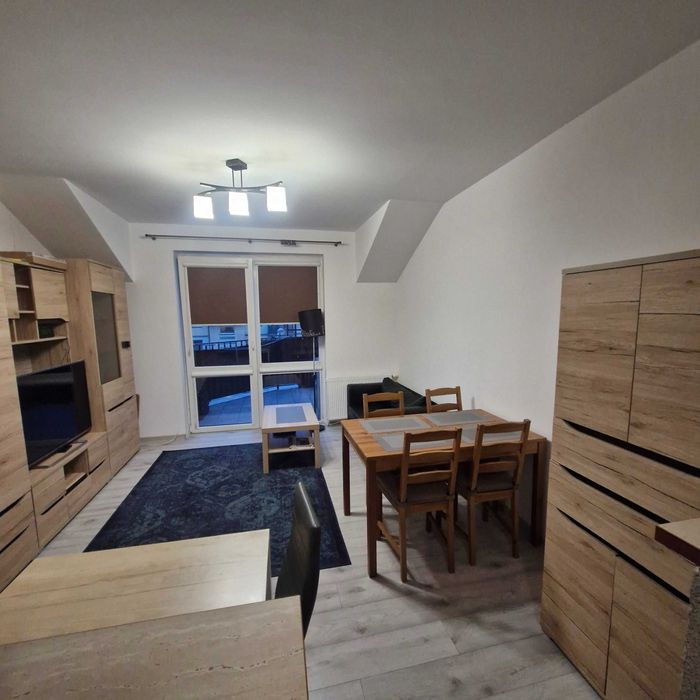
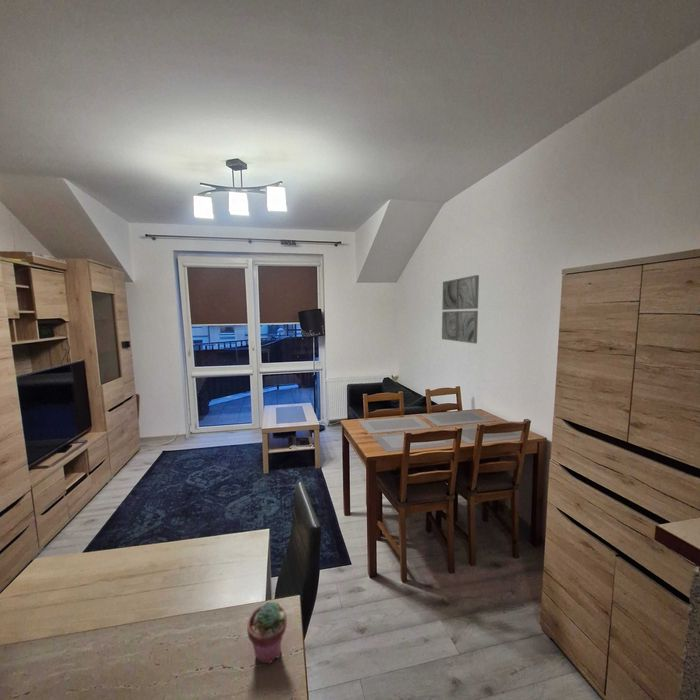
+ potted succulent (267, 629)
+ wall art (458, 311)
